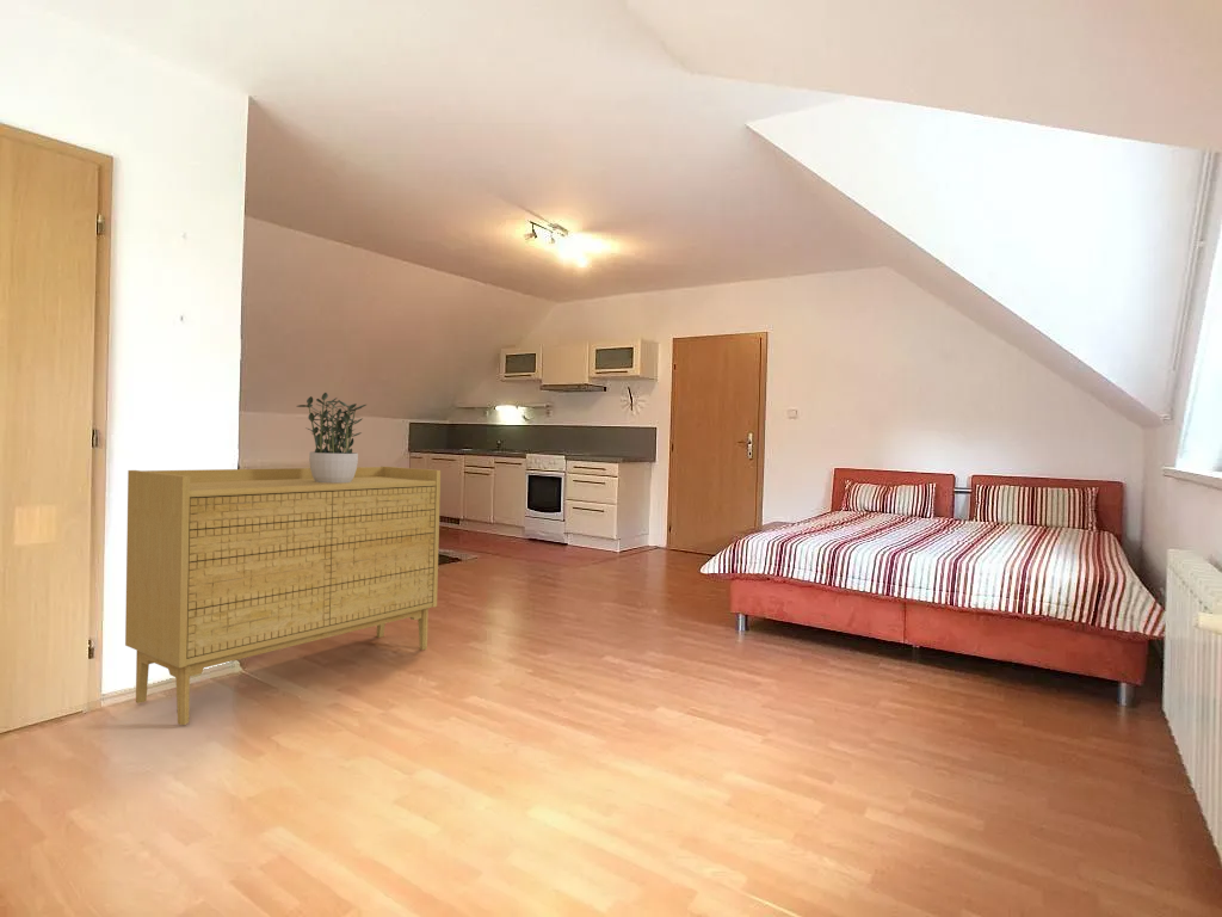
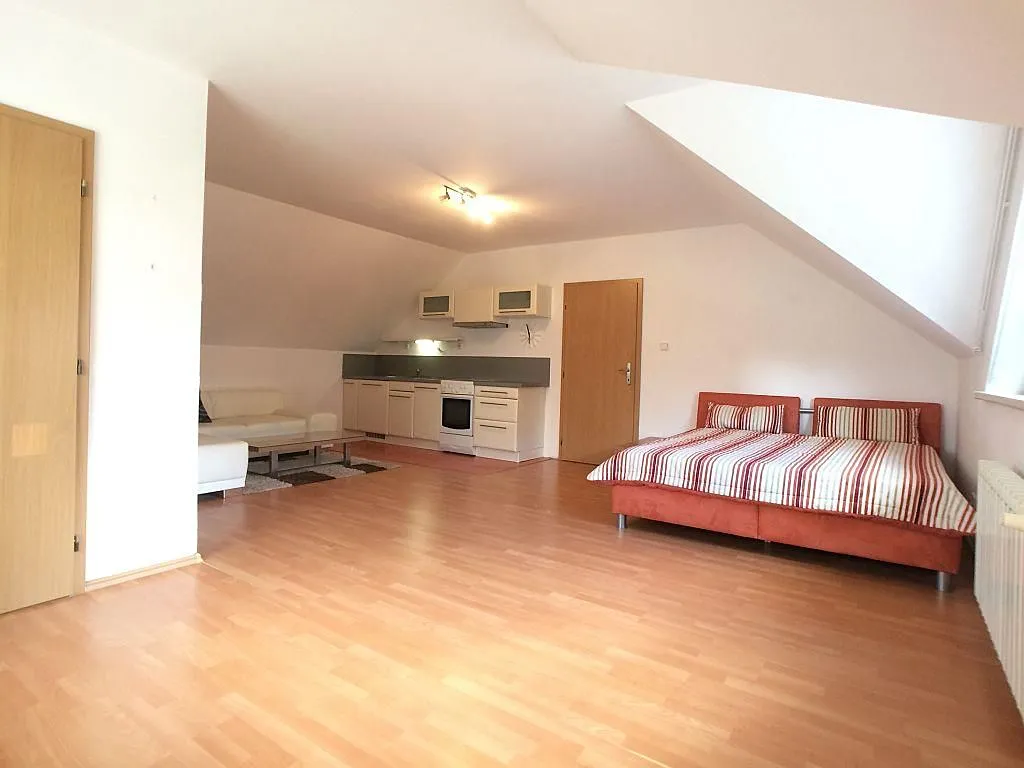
- sideboard (301, 572)
- potted plant (331, 436)
